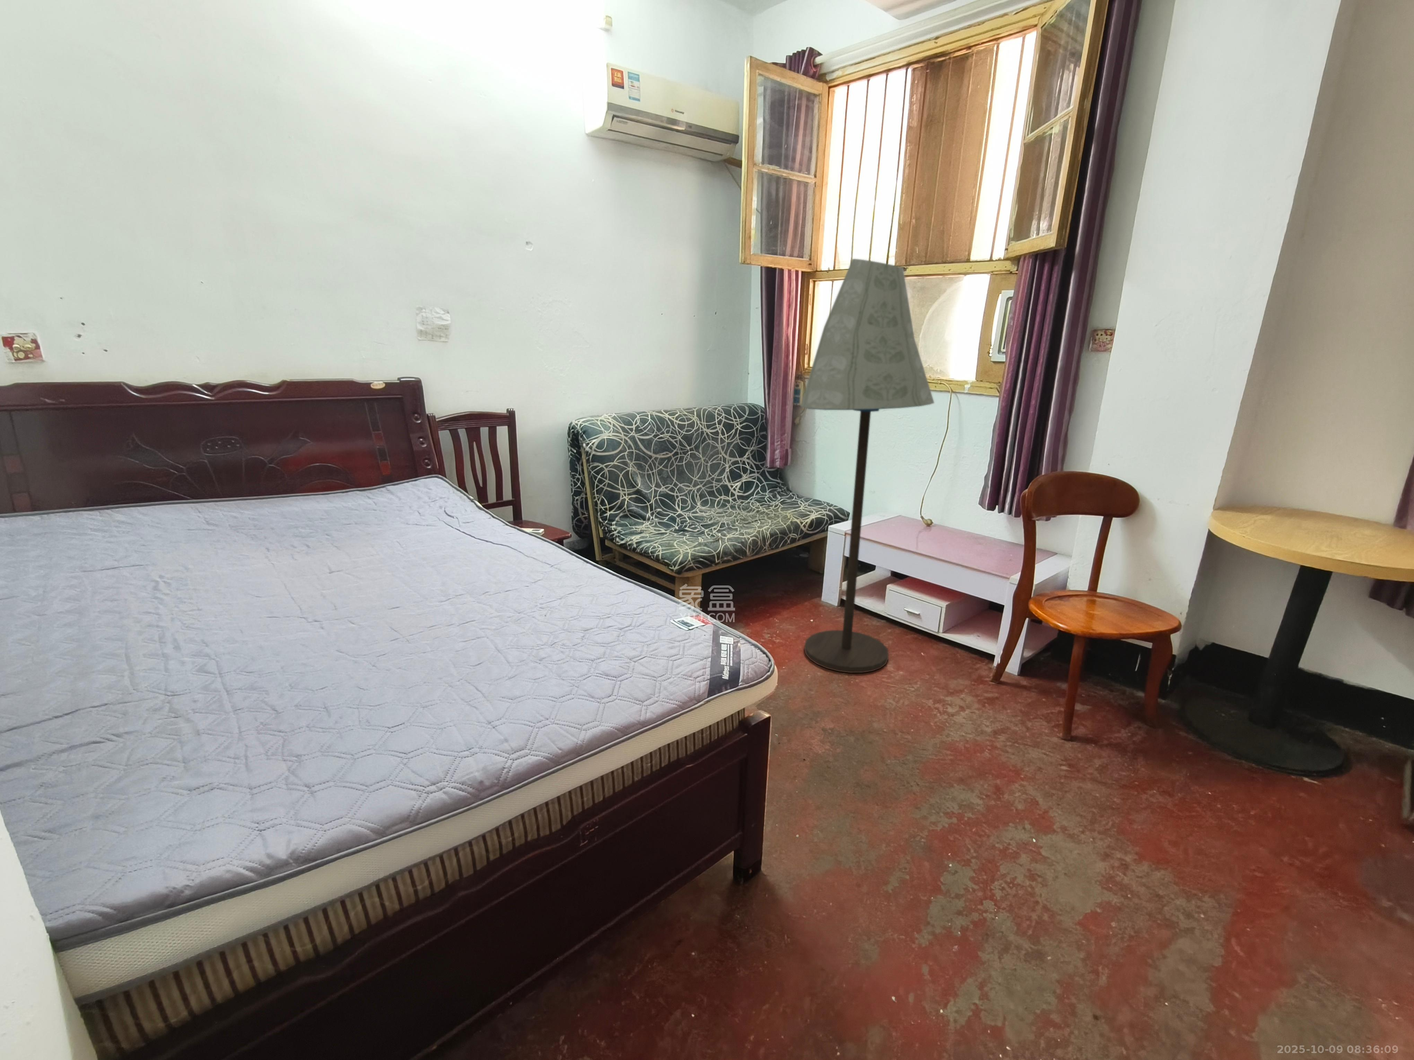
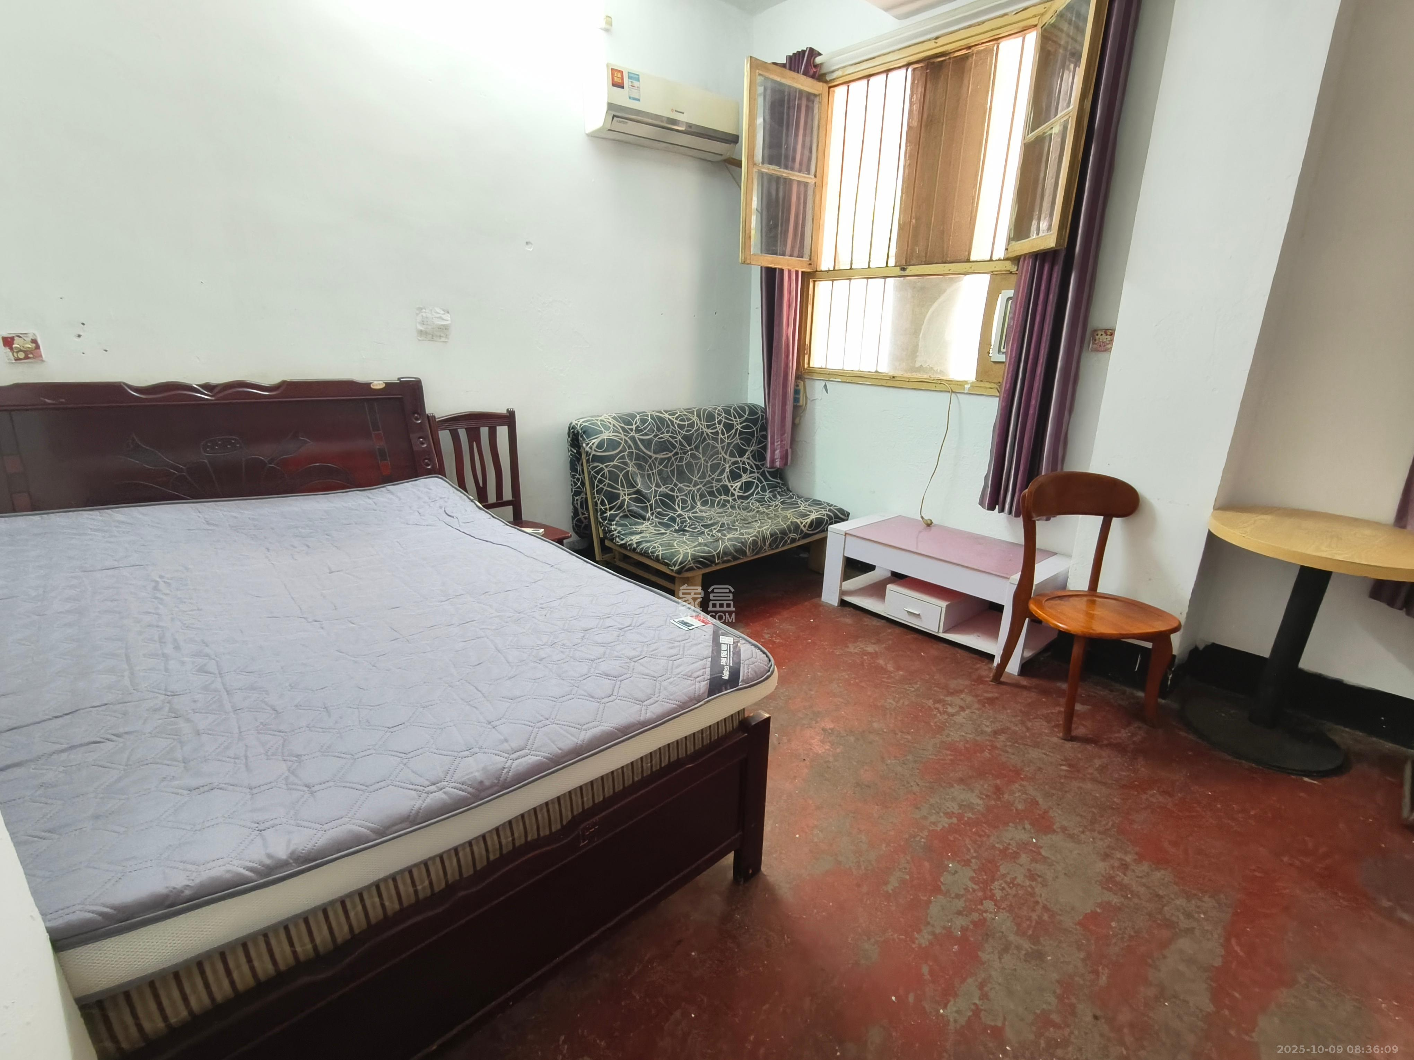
- floor lamp (861, 472)
